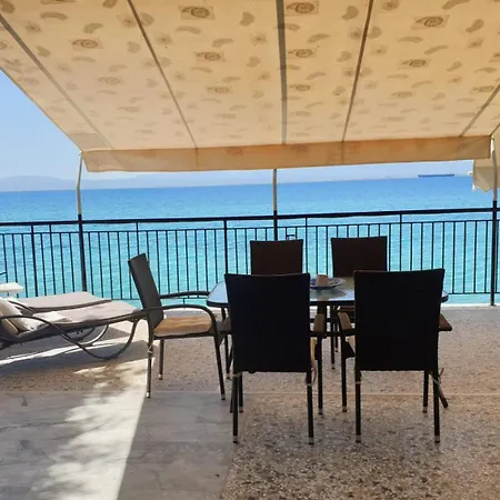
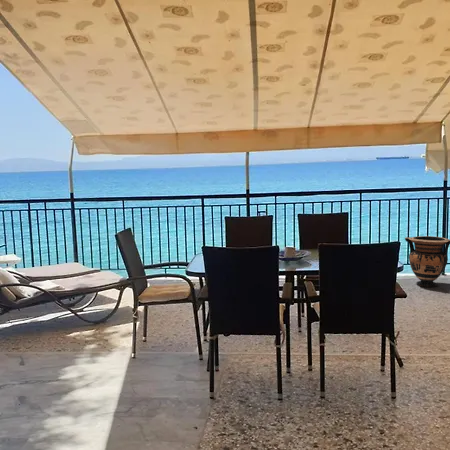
+ vase (428, 261)
